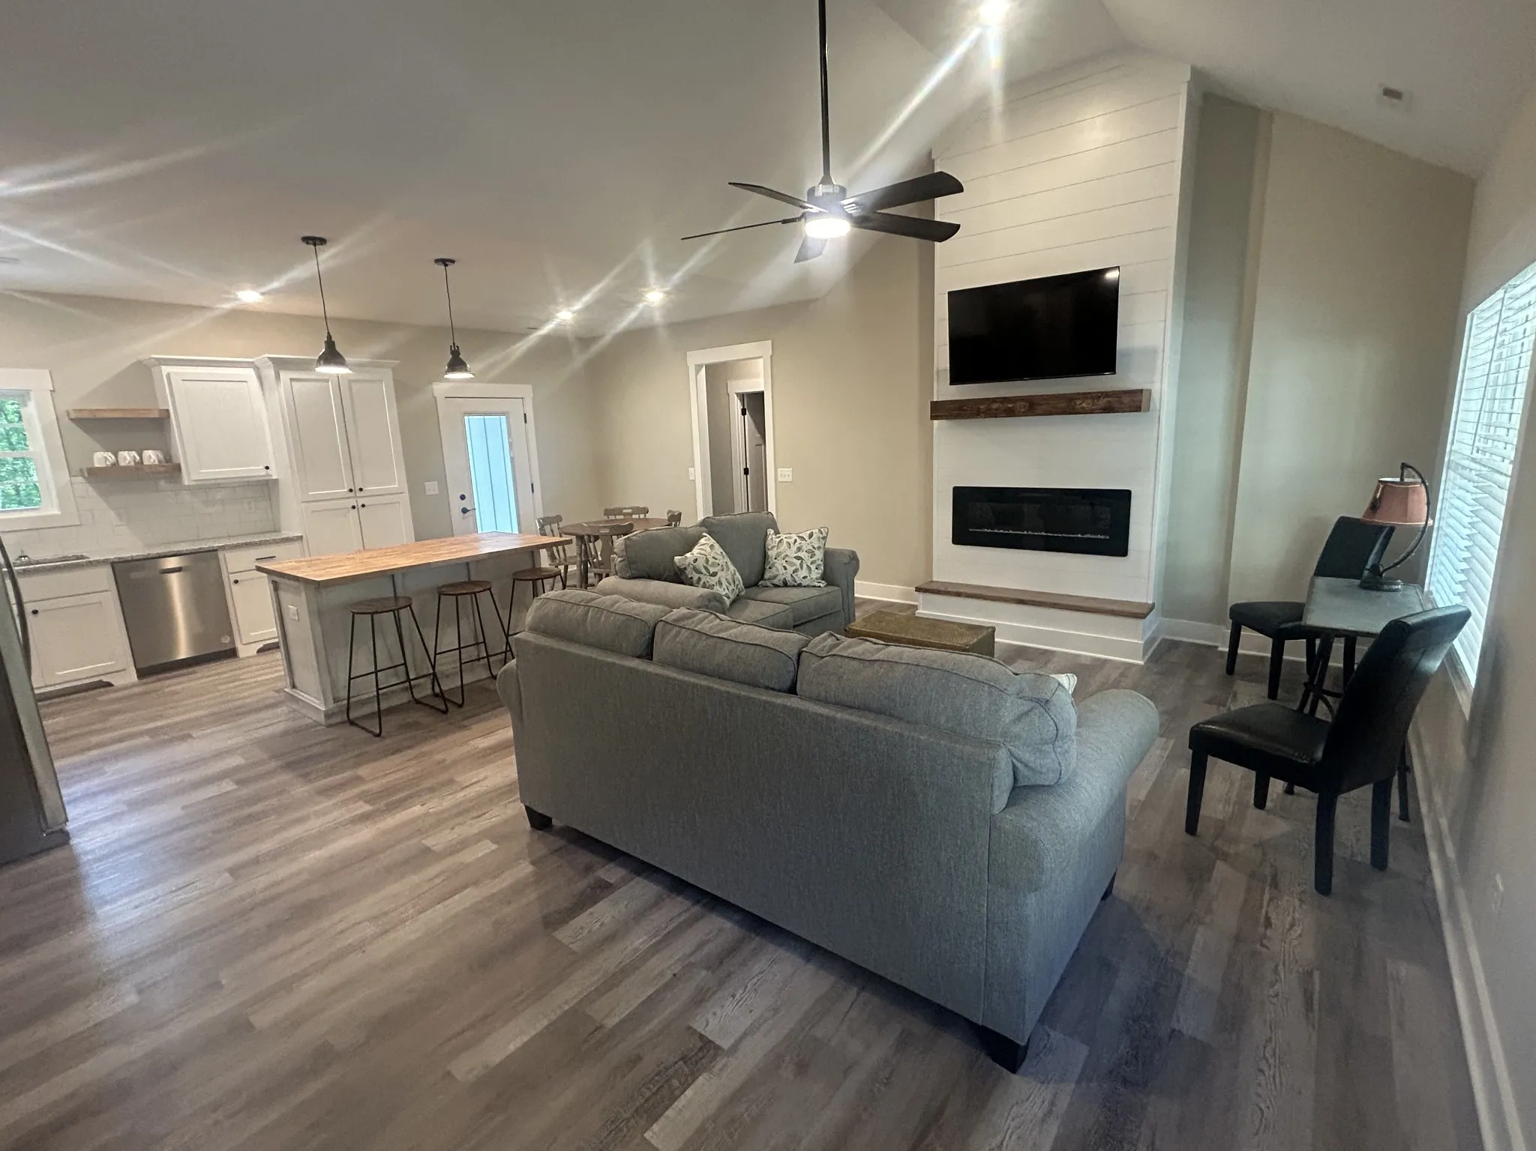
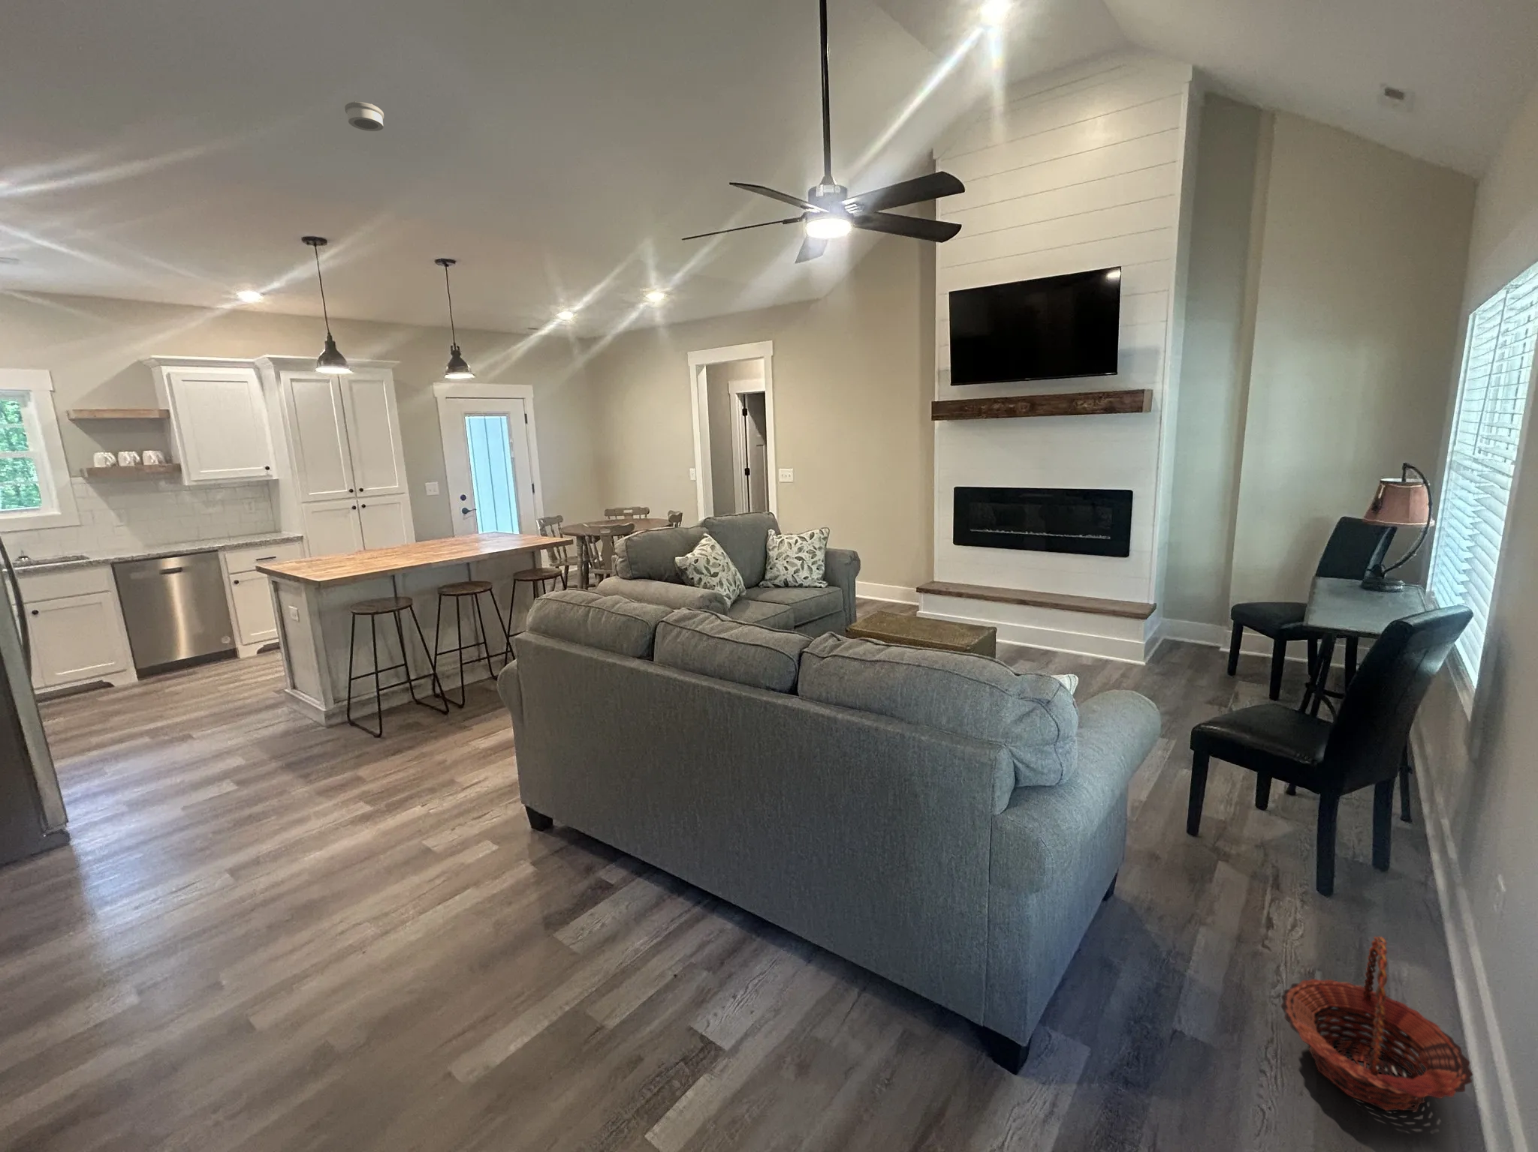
+ smoke detector (365, 114)
+ basket (1373, 1009)
